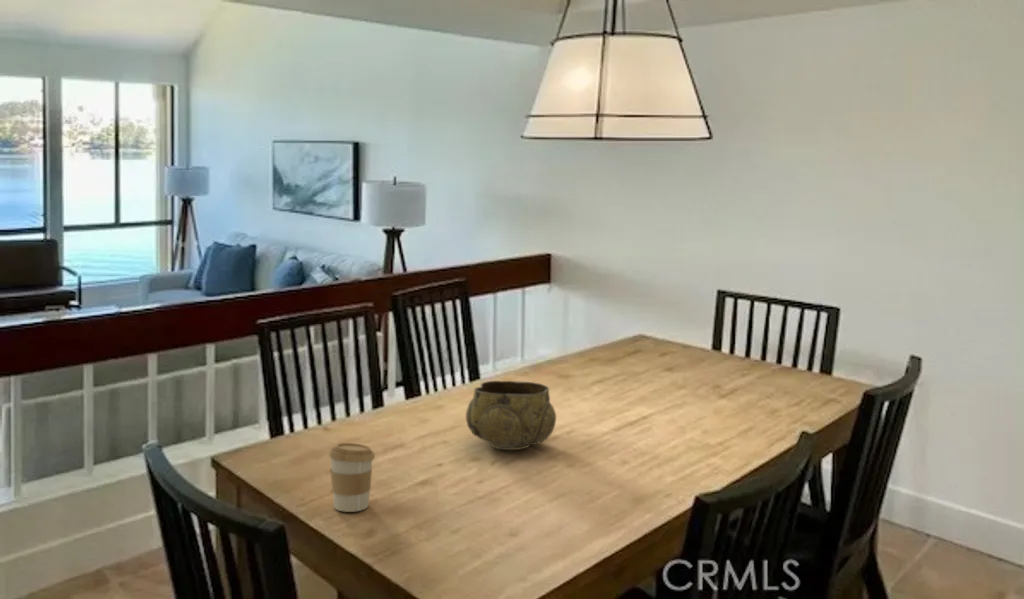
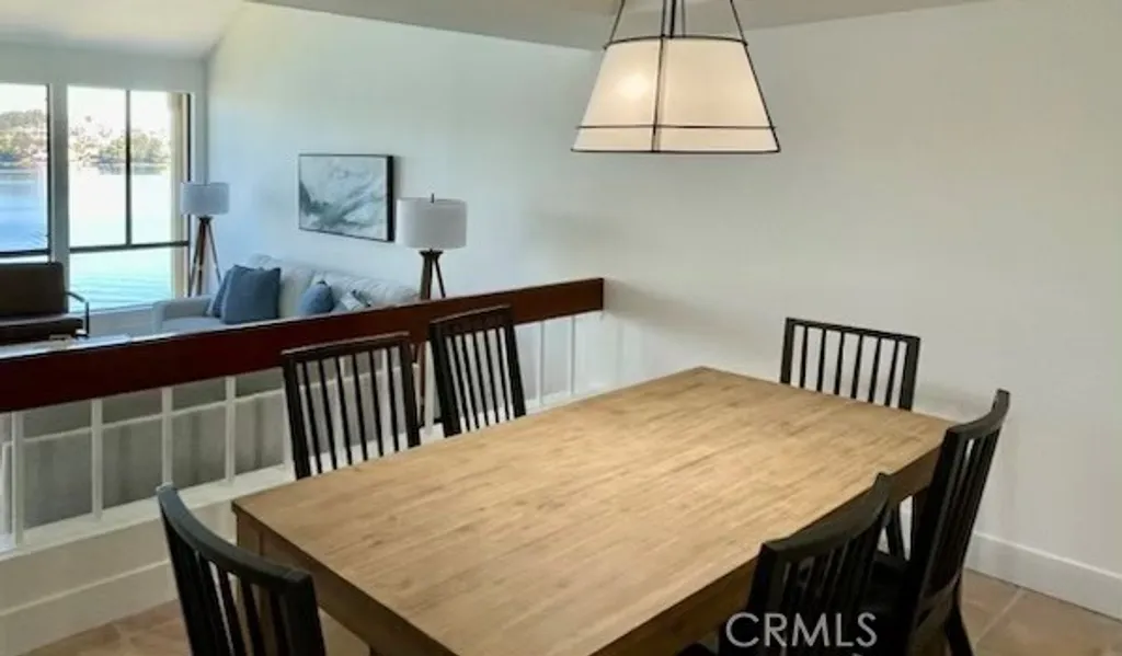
- decorative bowl (511, 416)
- coffee cup (351, 475)
